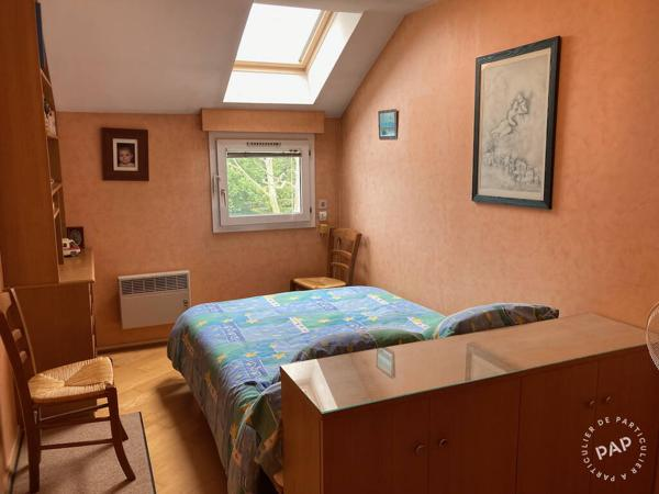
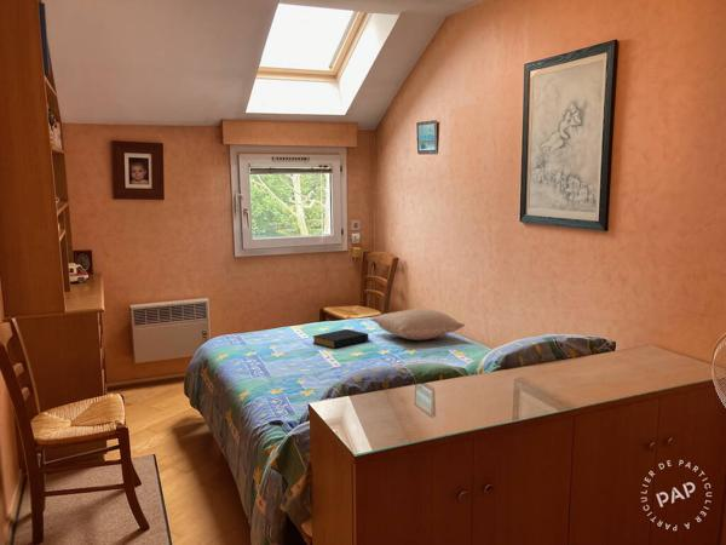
+ pillow (415, 322)
+ hardback book (340, 338)
